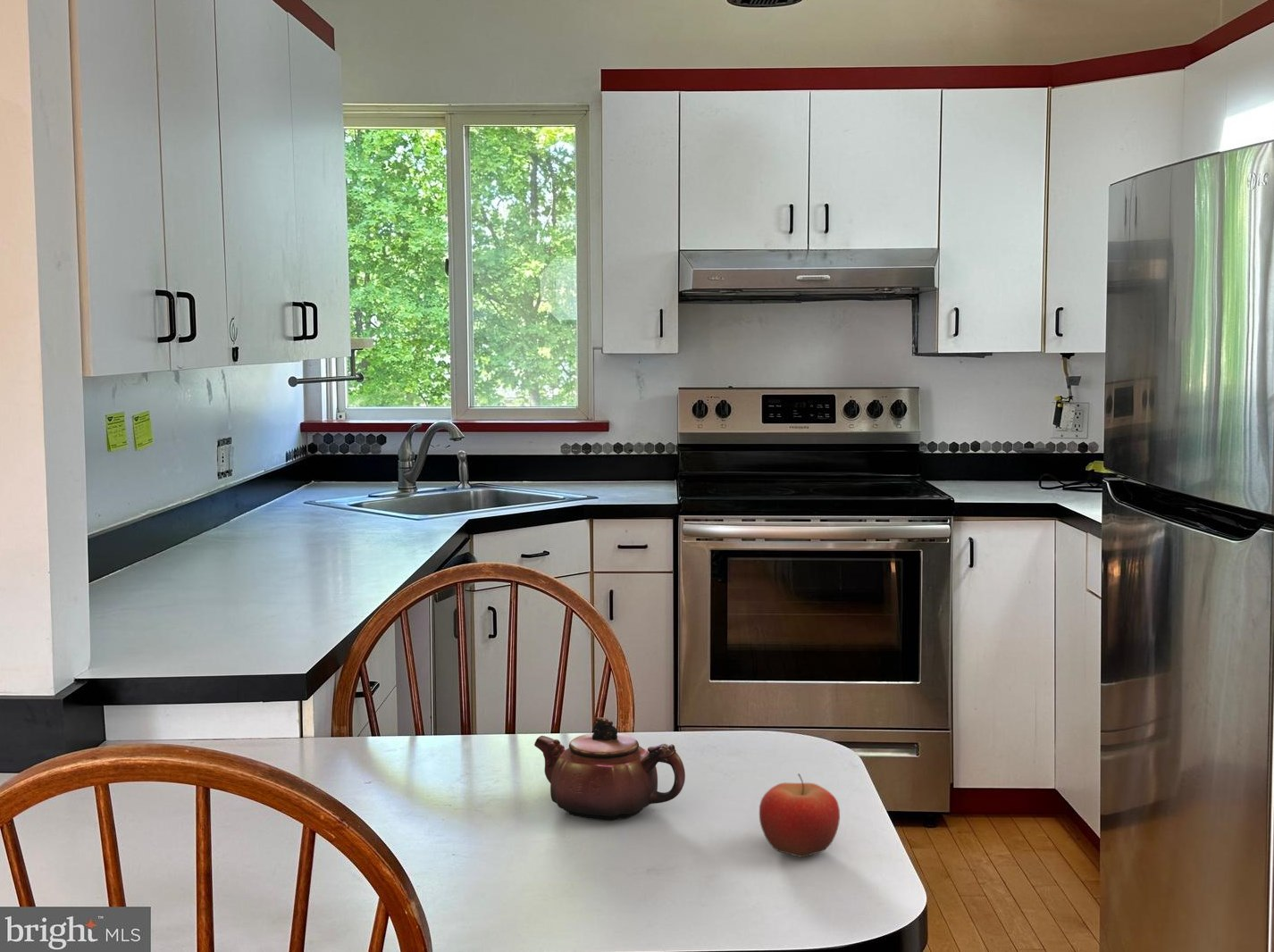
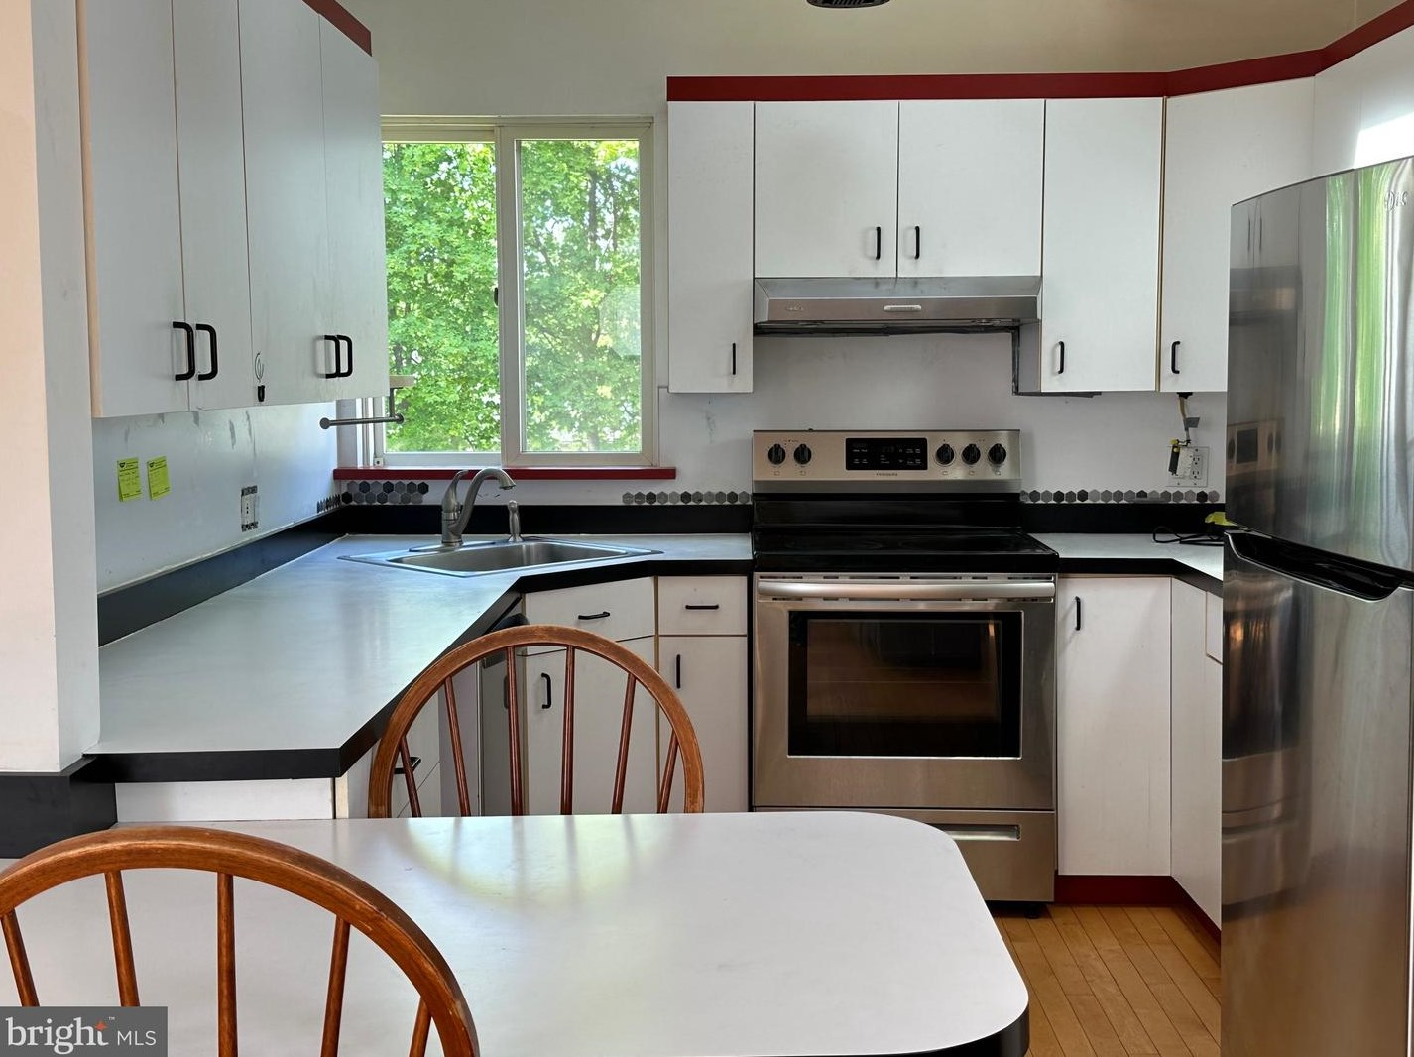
- fruit (799, 813)
- teapot (608, 763)
